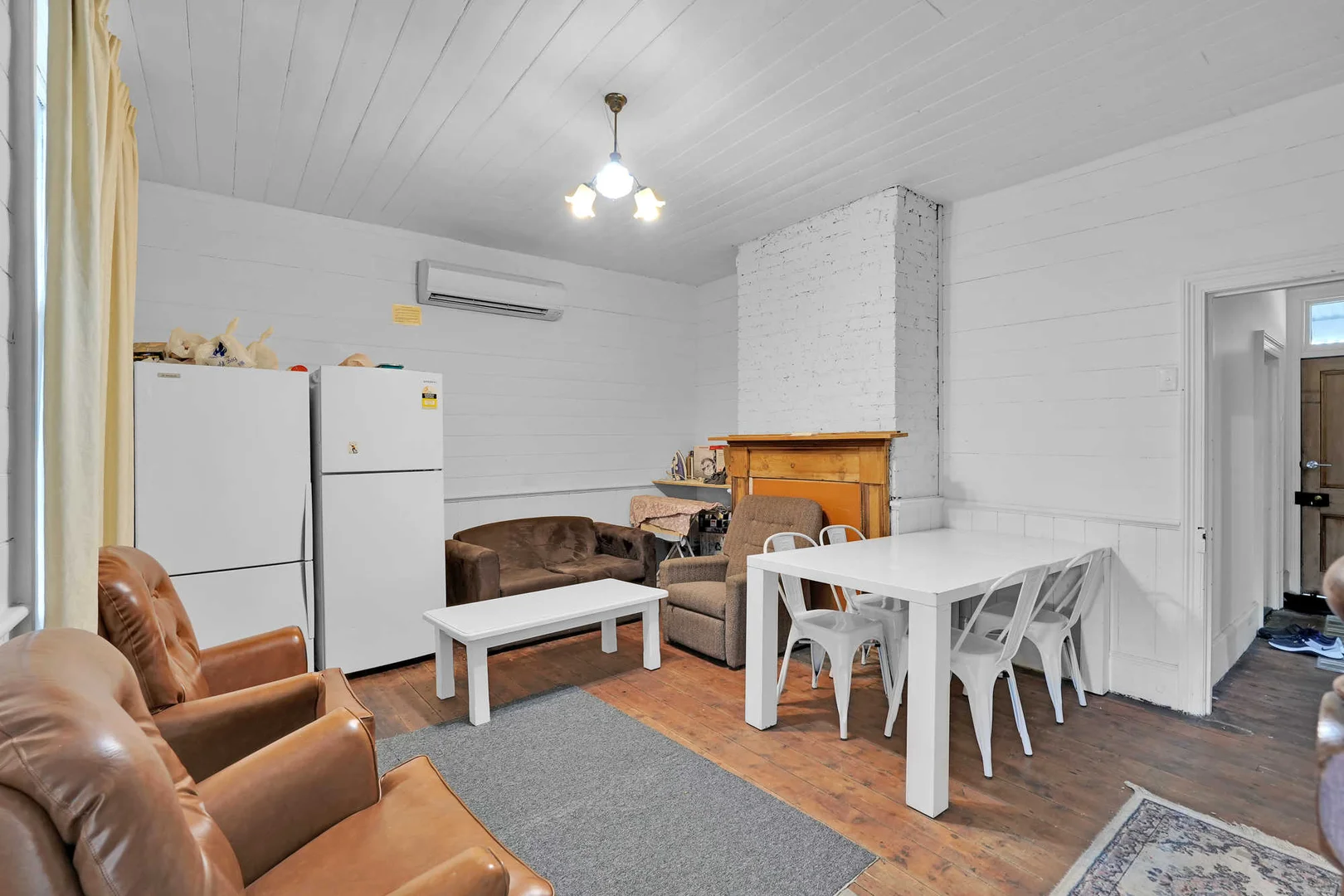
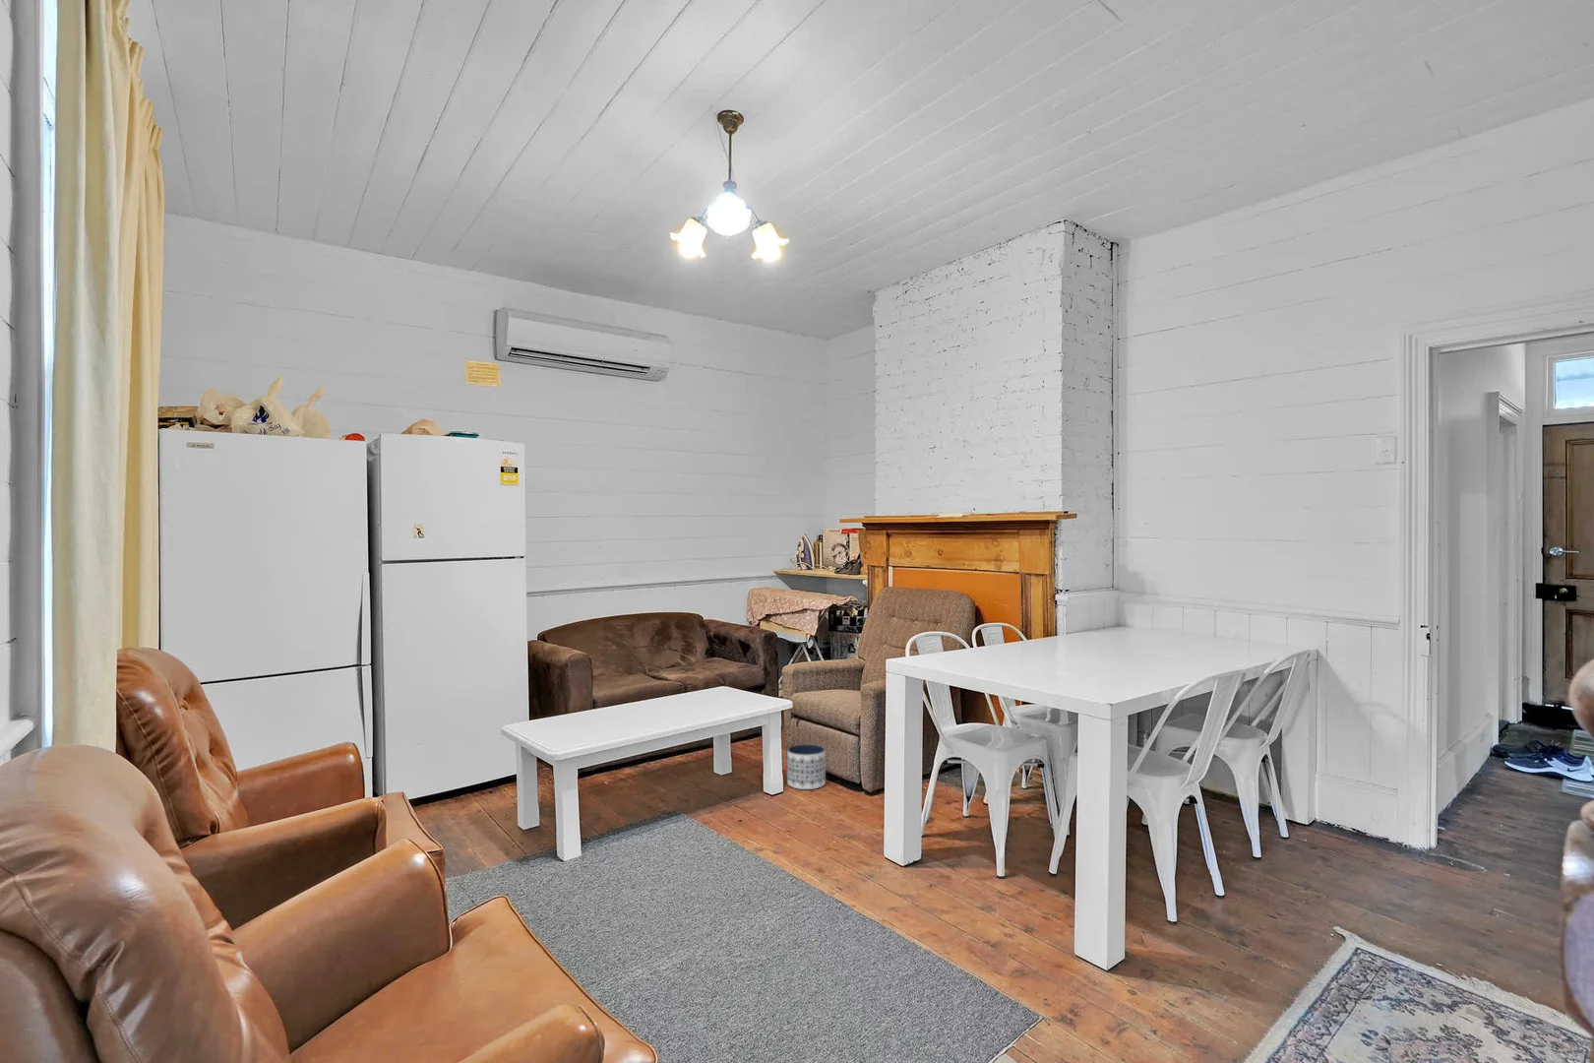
+ planter (805, 765)
